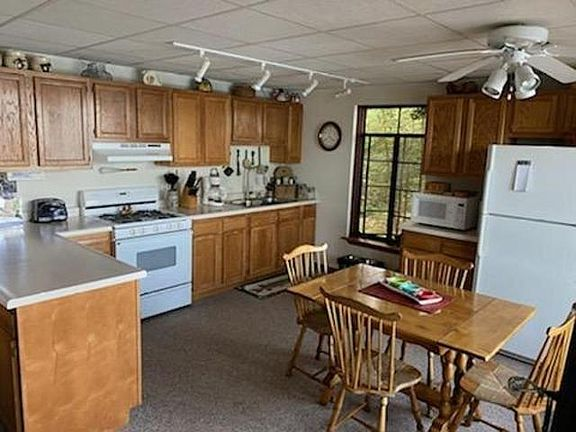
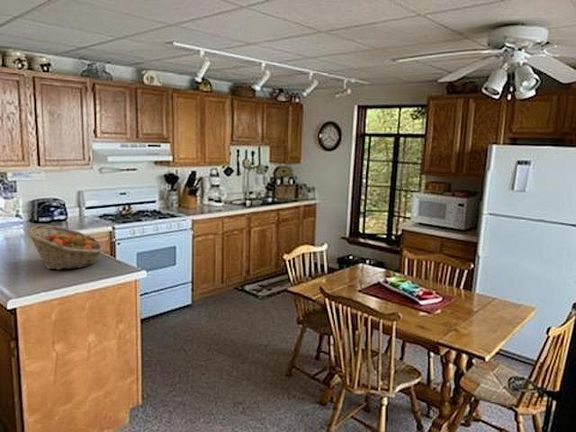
+ fruit basket (66, 245)
